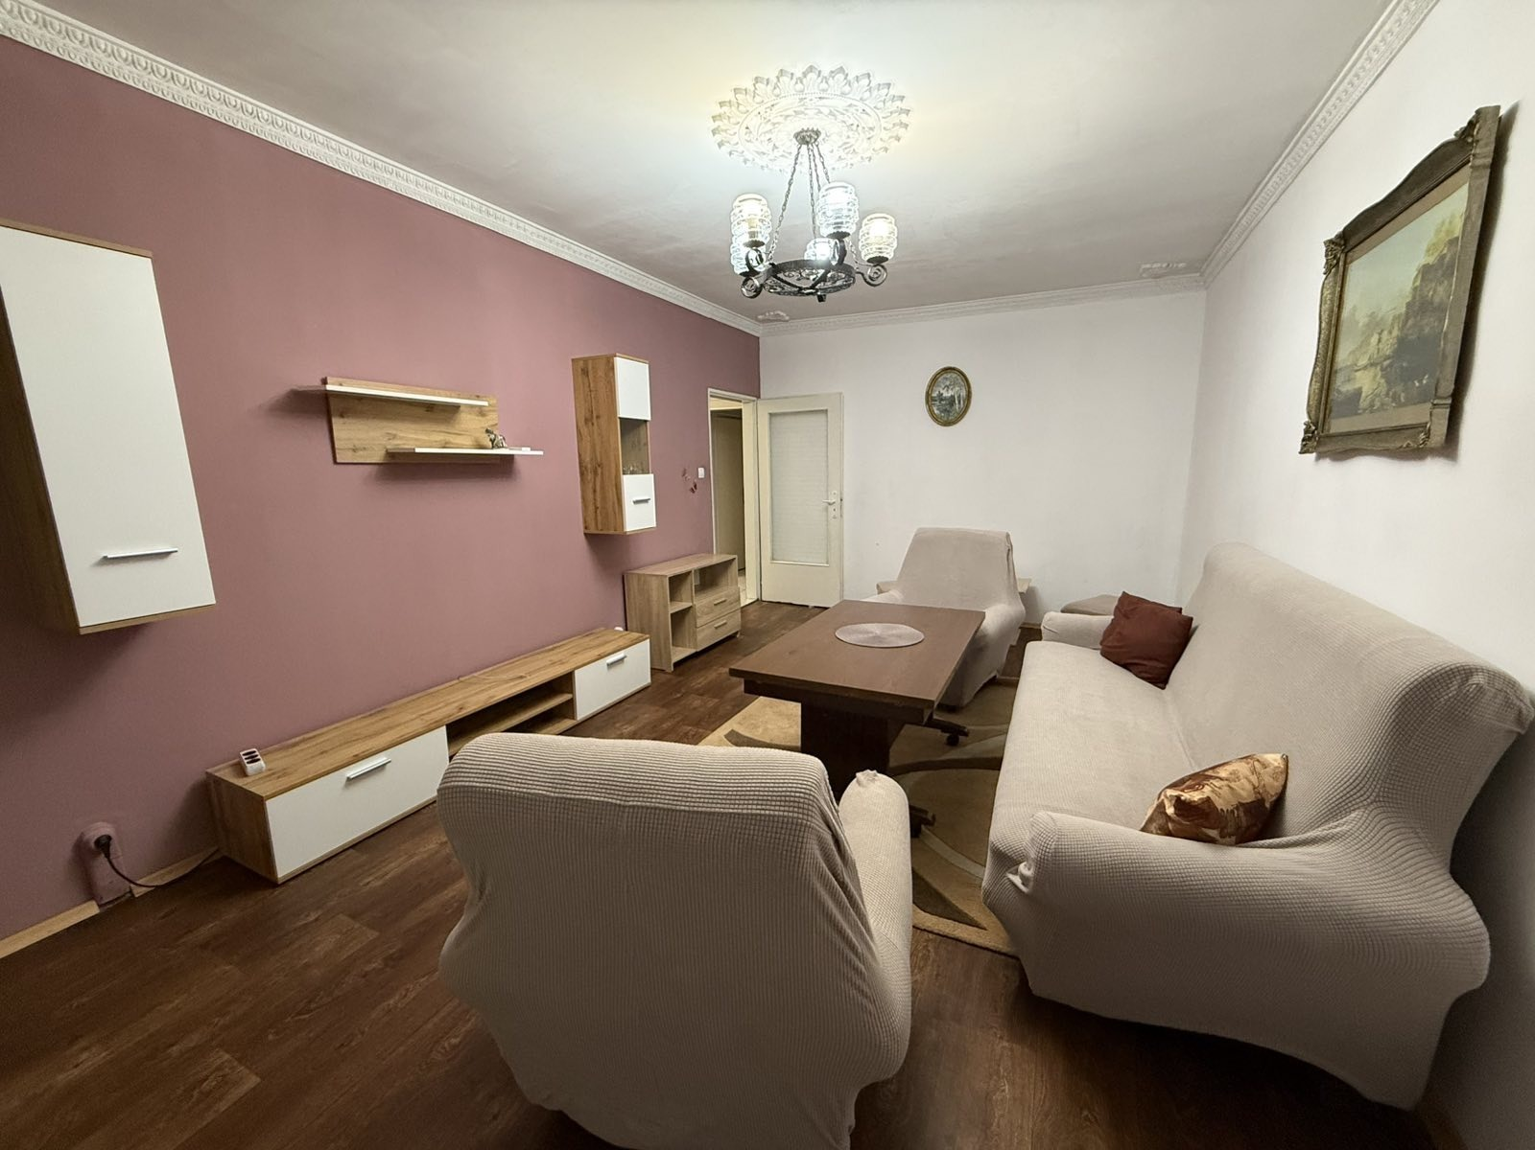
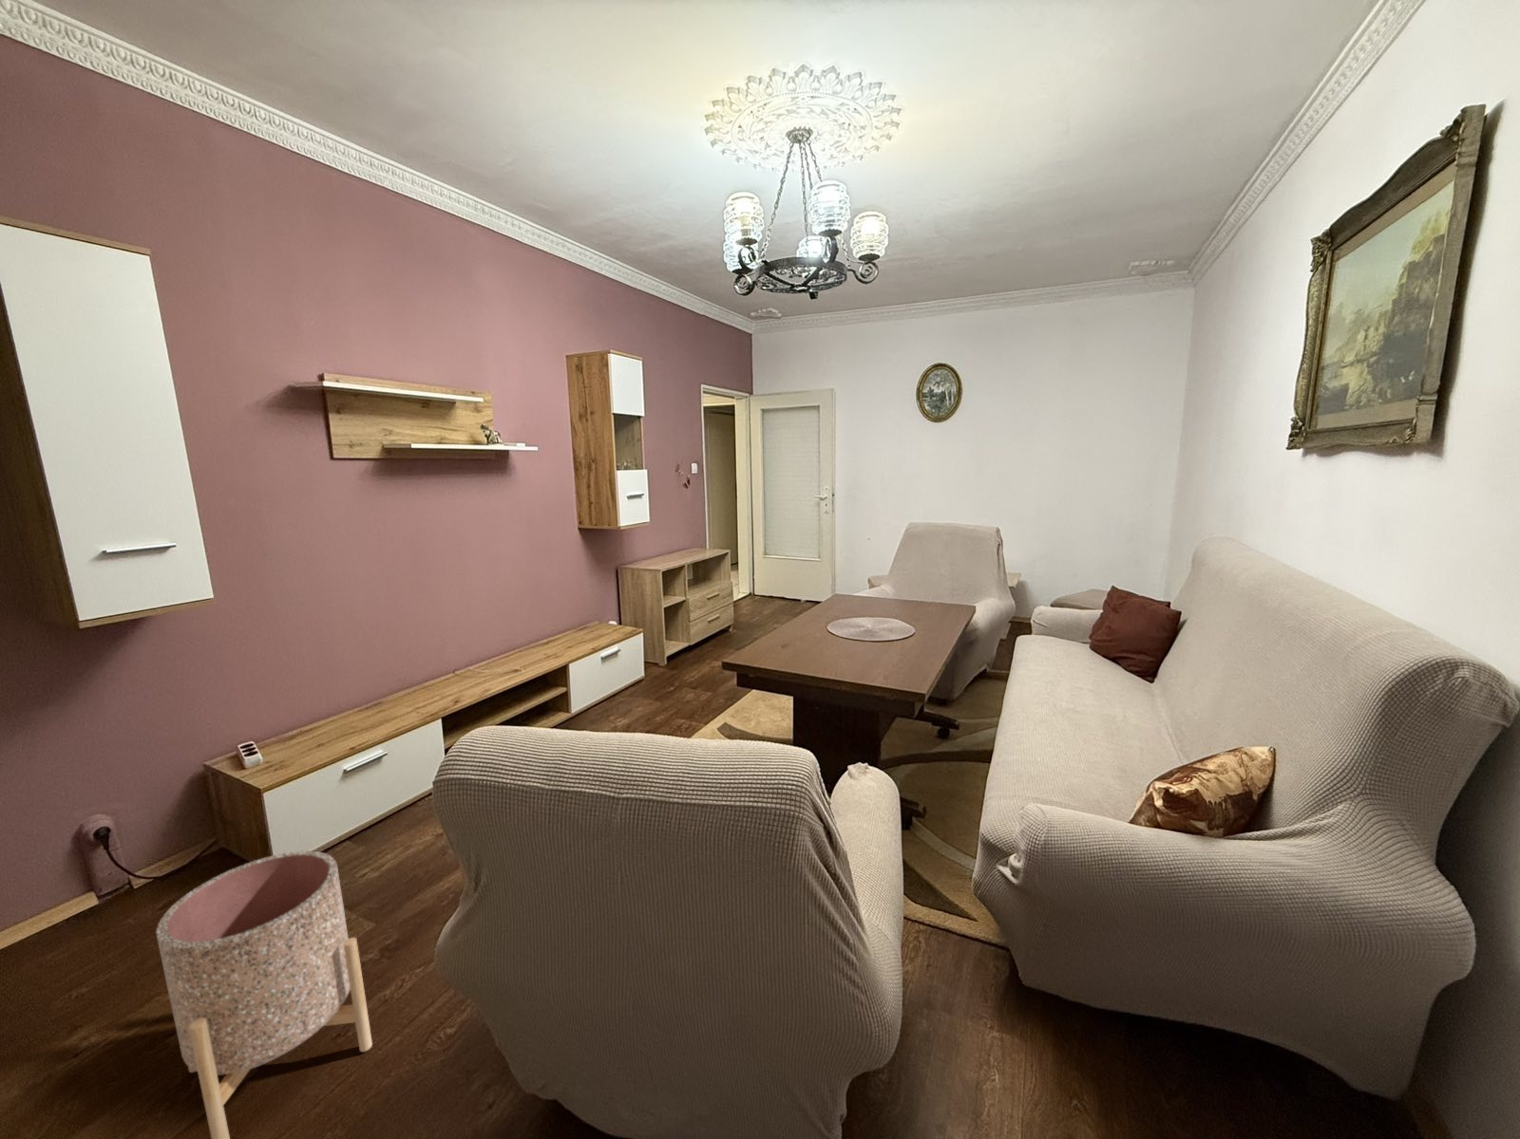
+ planter (268, 976)
